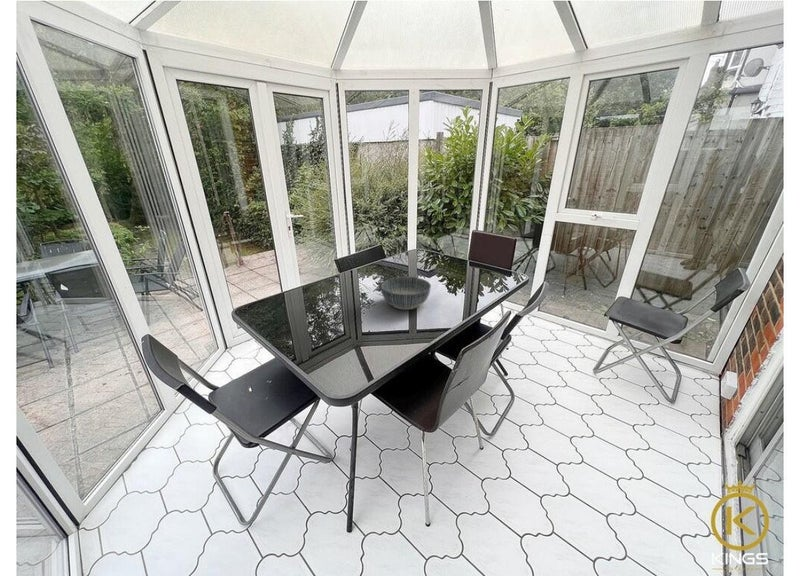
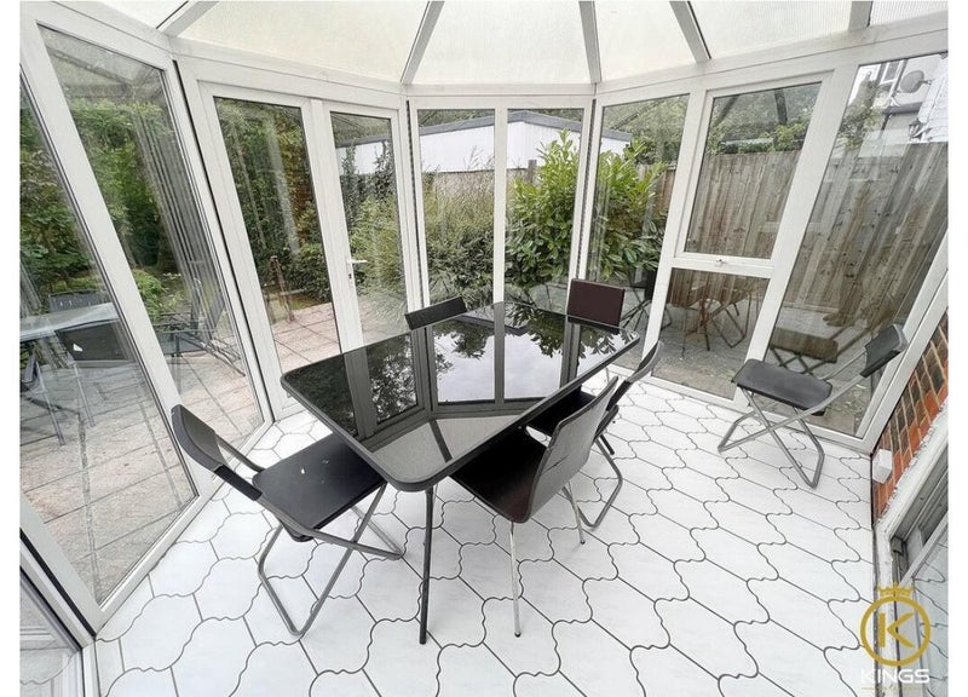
- bowl (405, 294)
